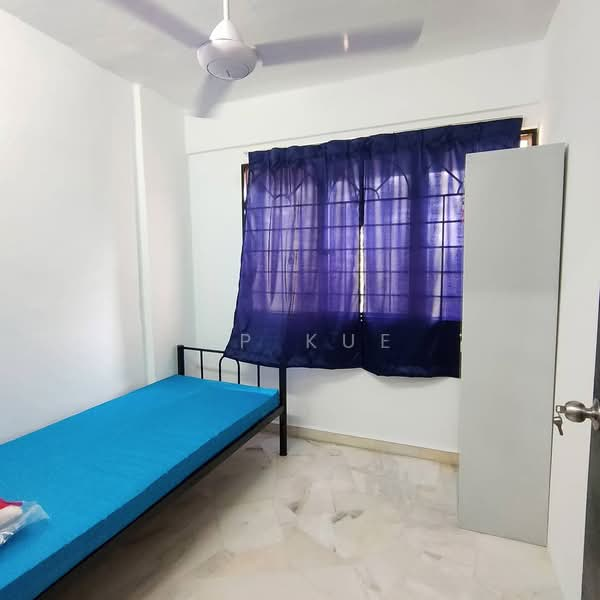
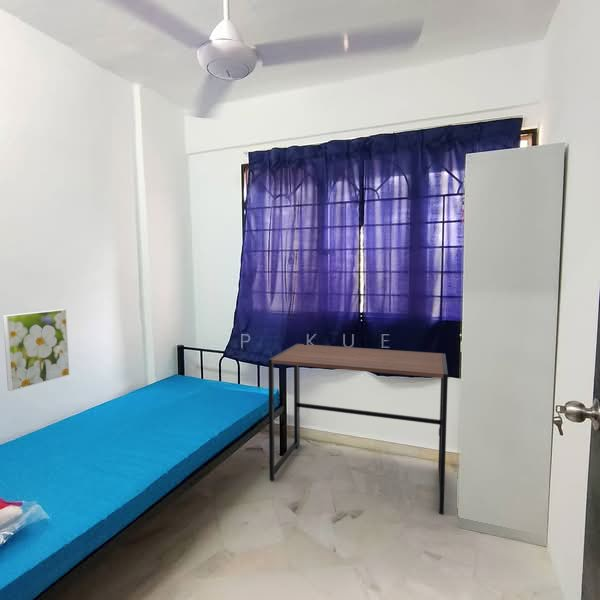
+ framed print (38, 347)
+ desk (358, 414)
